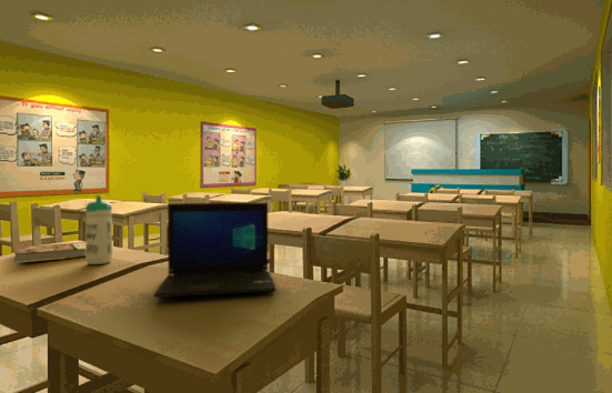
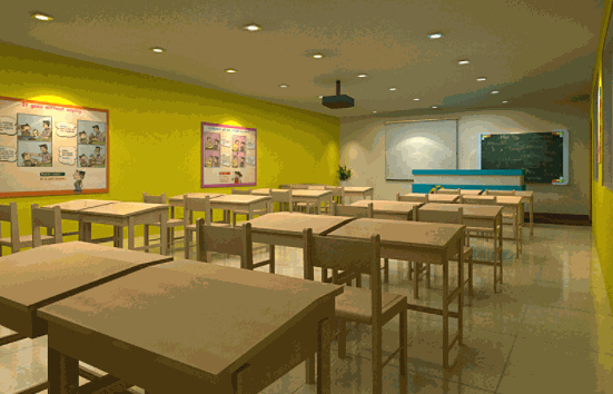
- book (62, 250)
- water bottle (99, 229)
- laptop (218, 244)
